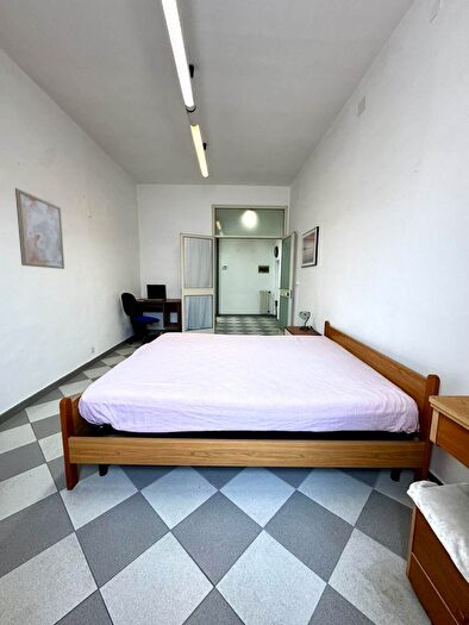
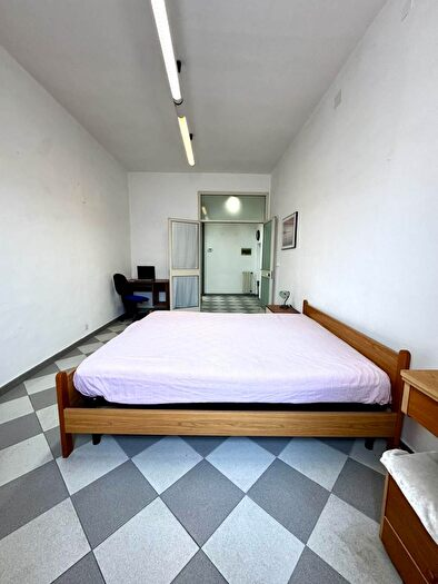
- wall art (43, 233)
